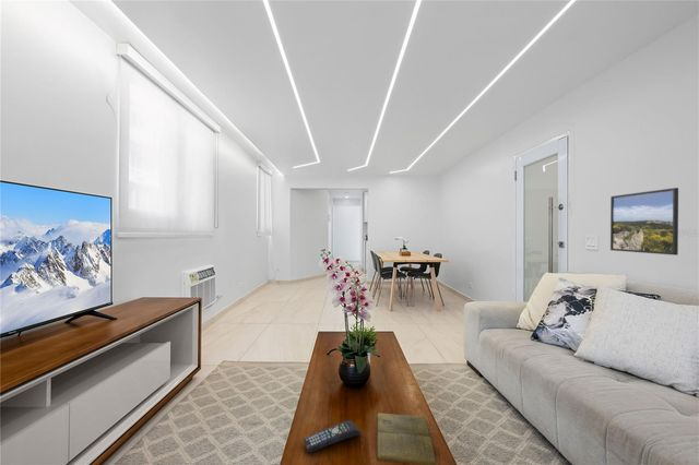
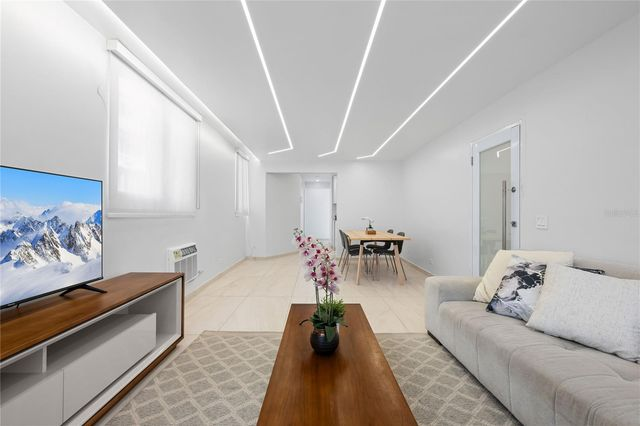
- book (403, 433)
- remote control (332, 436)
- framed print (640, 222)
